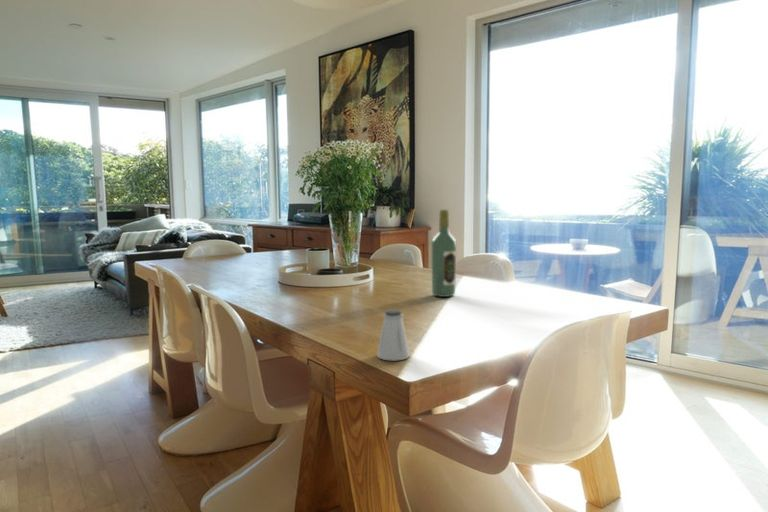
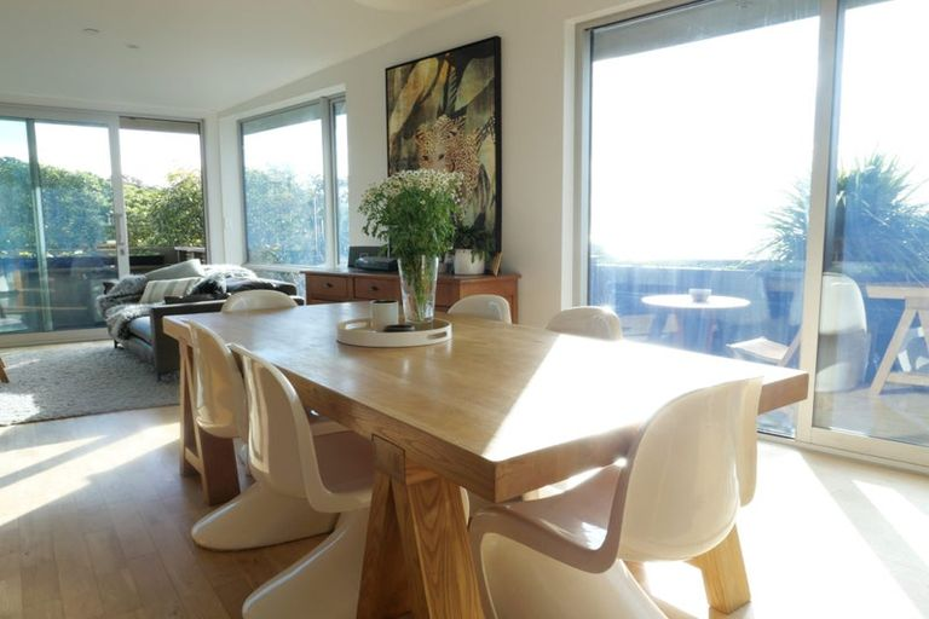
- wine bottle (443, 252)
- saltshaker (393, 333)
